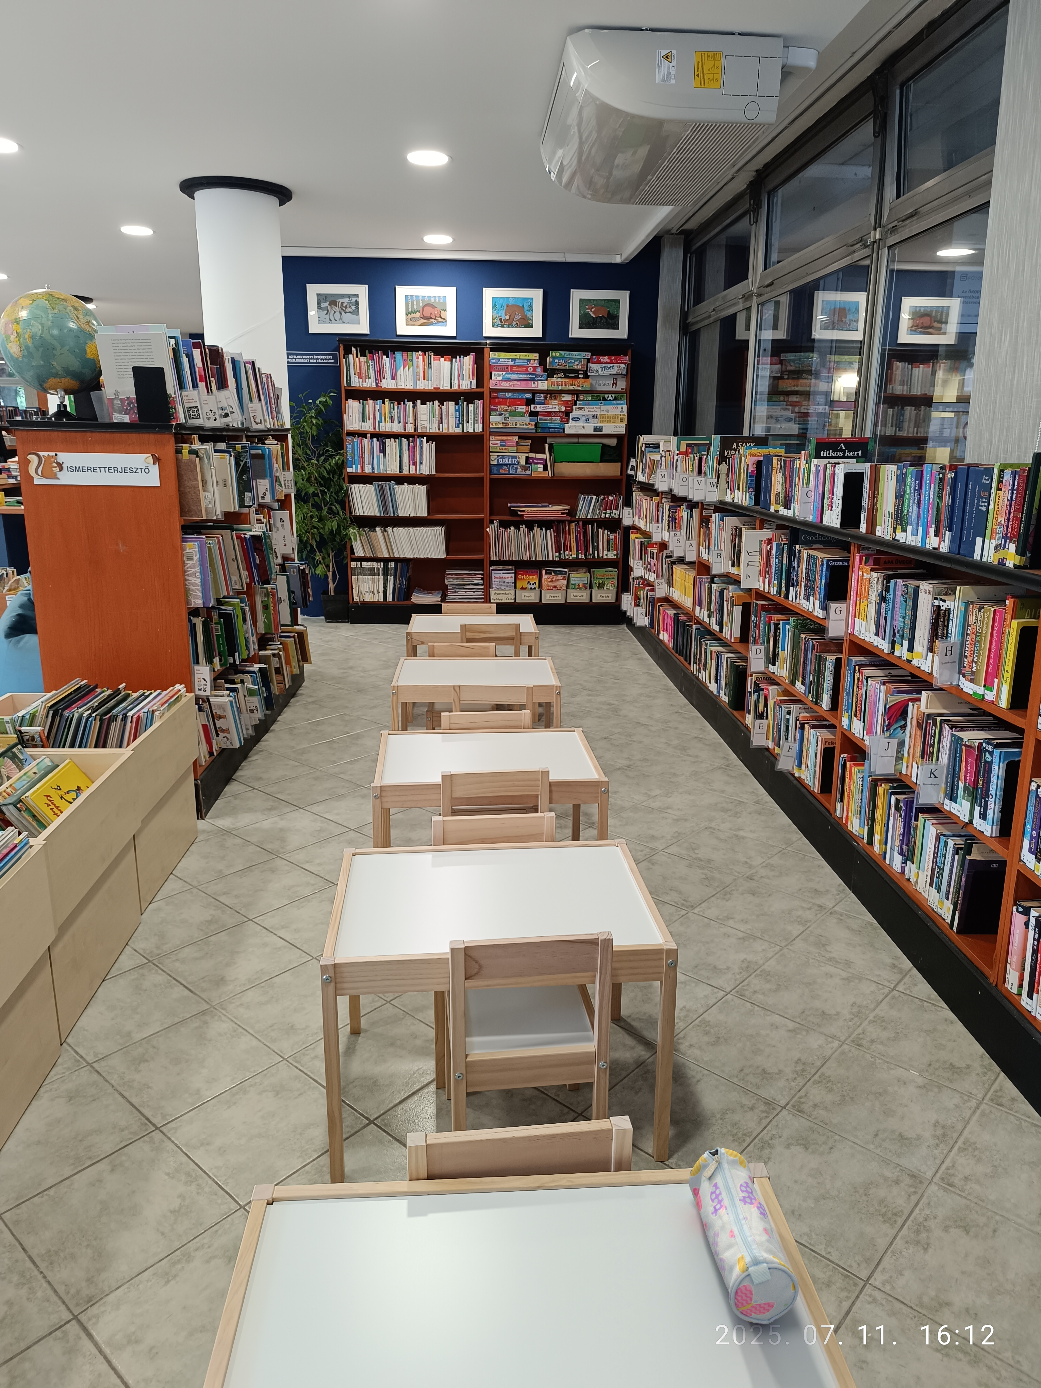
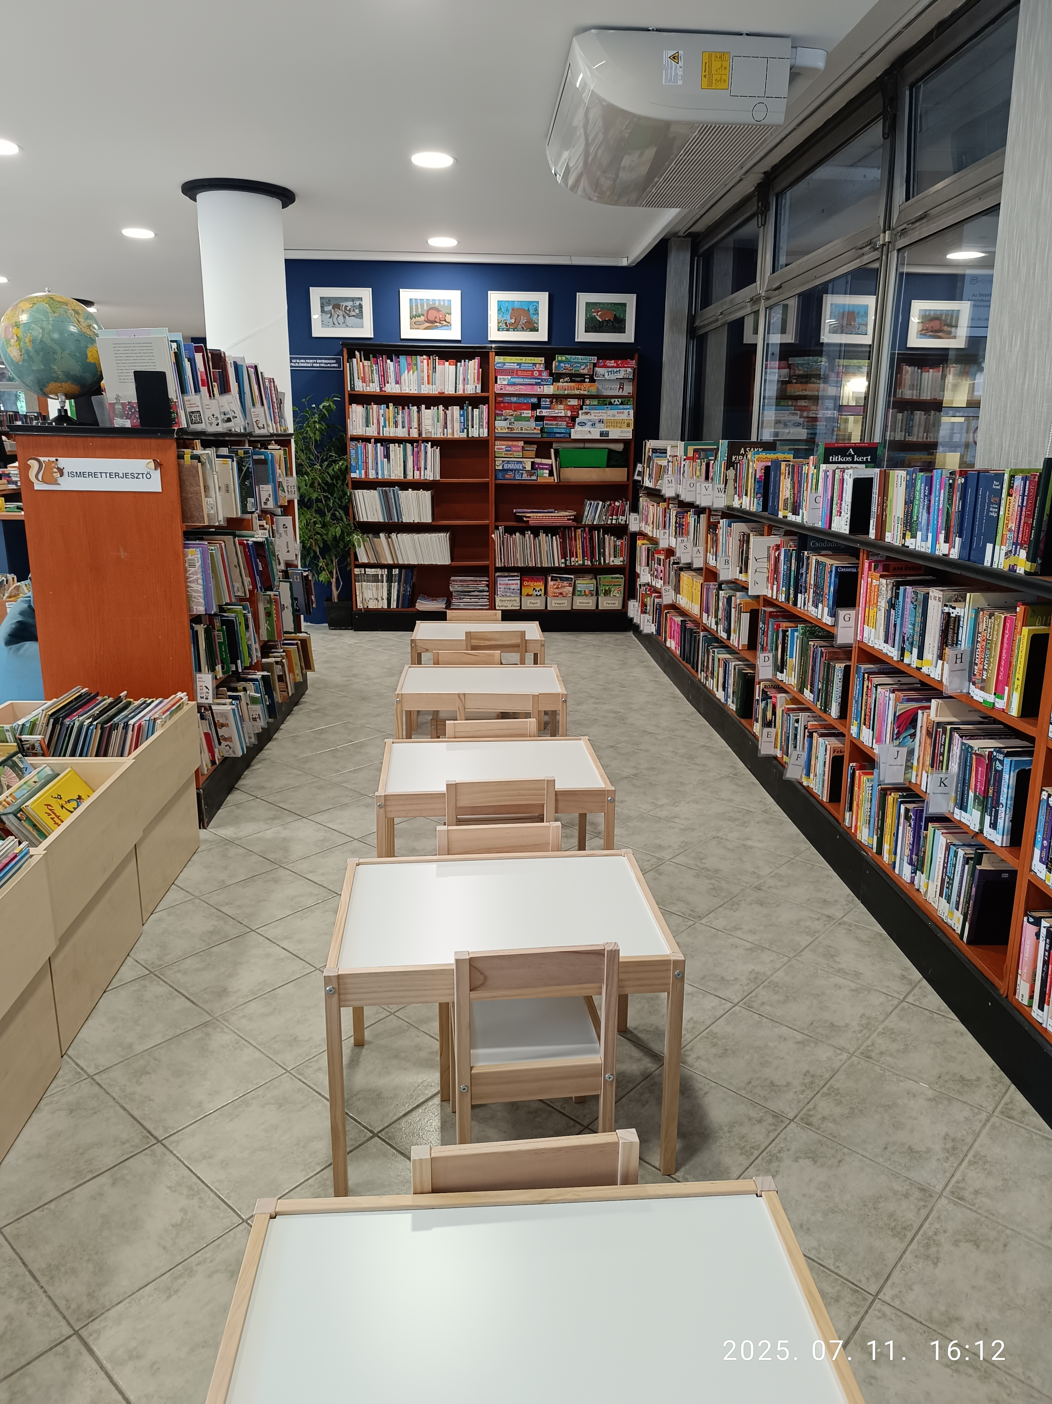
- pencil case (740, 1228)
